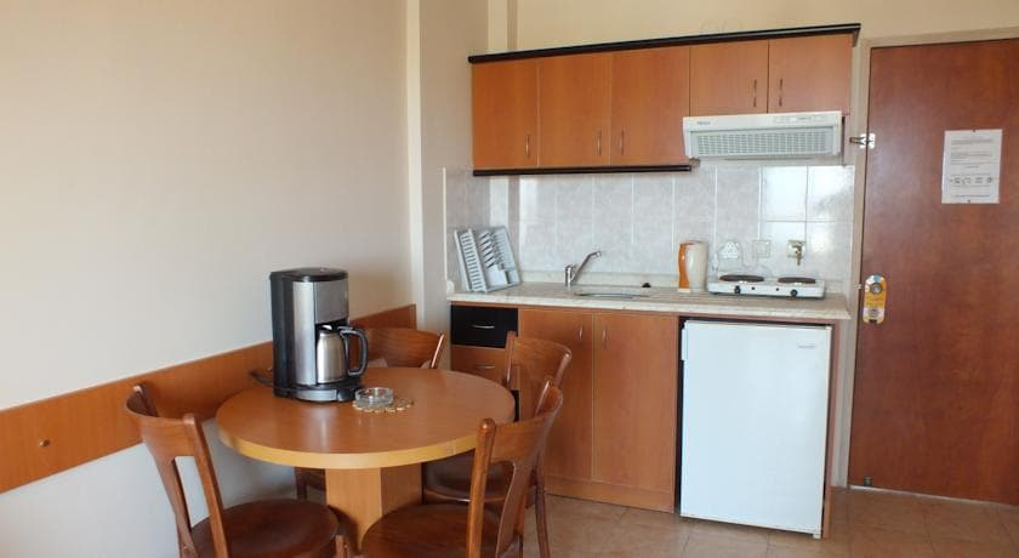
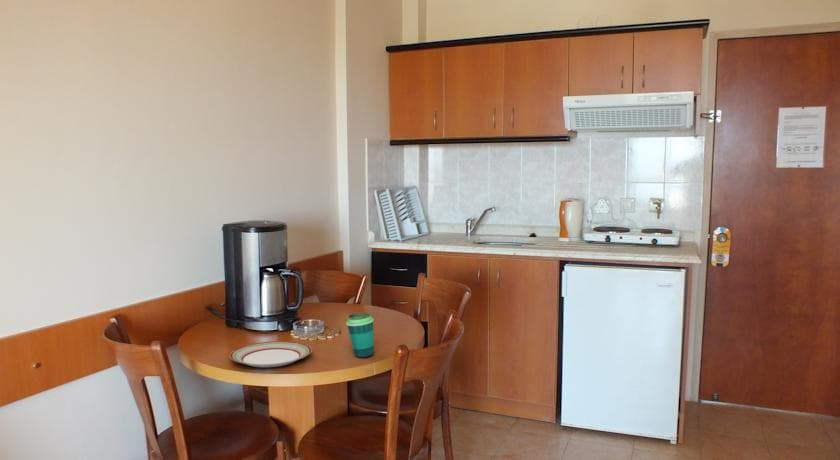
+ cup (360, 335)
+ plate (271, 355)
